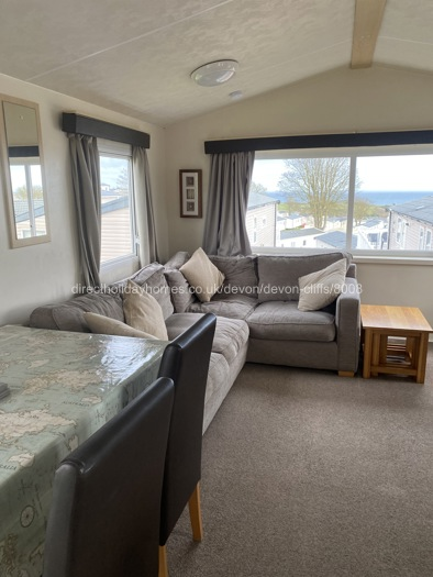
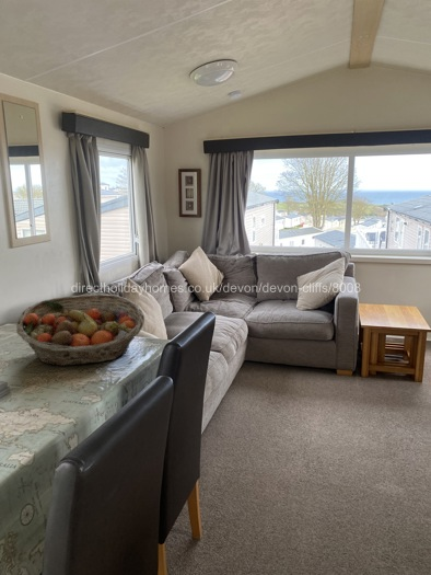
+ fruit basket (83, 327)
